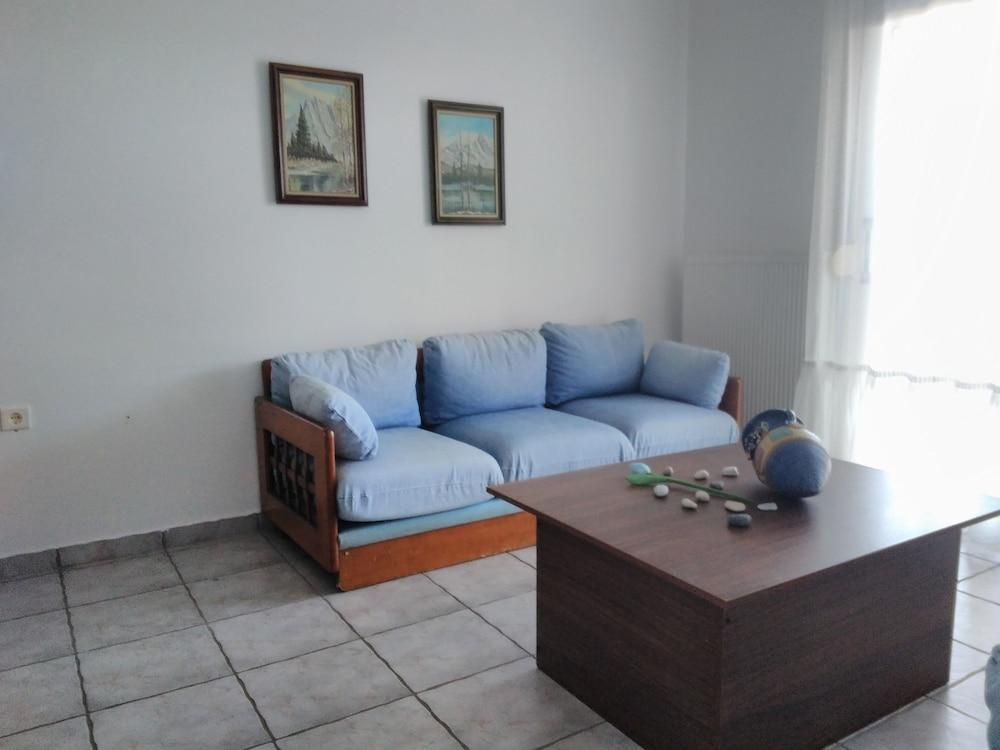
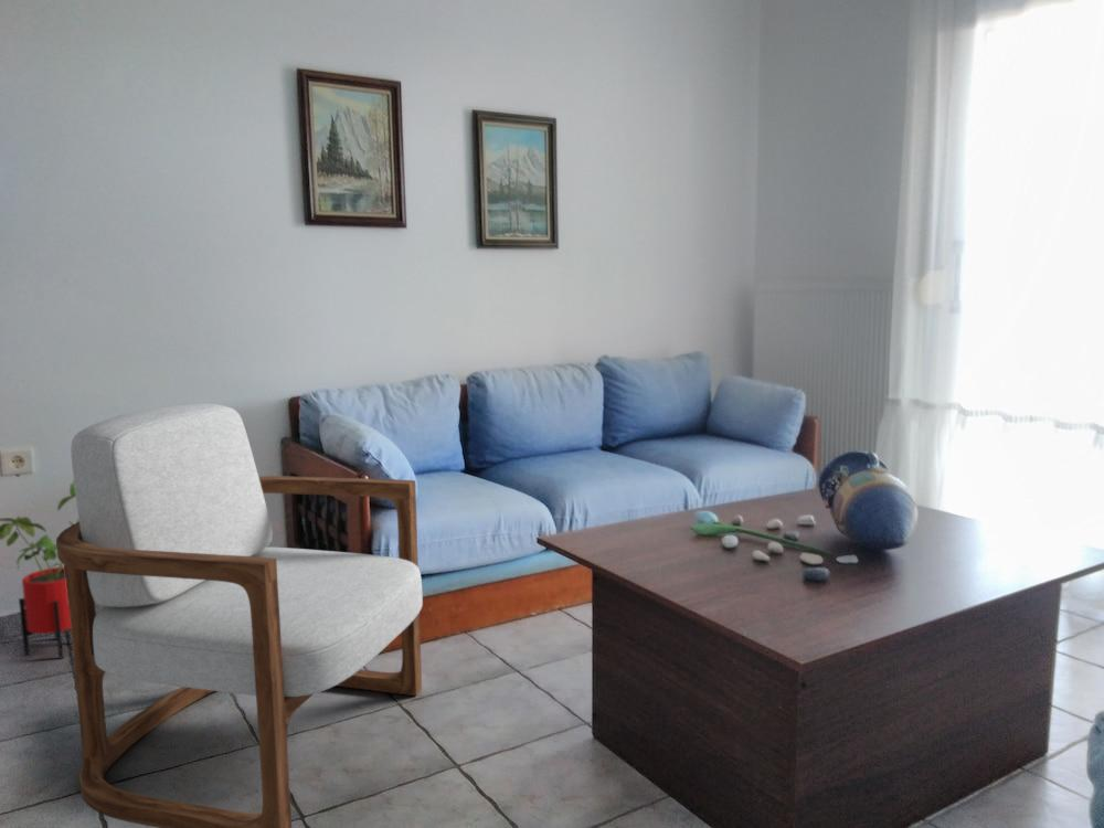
+ armchair (254, 583)
+ house plant (59, 564)
